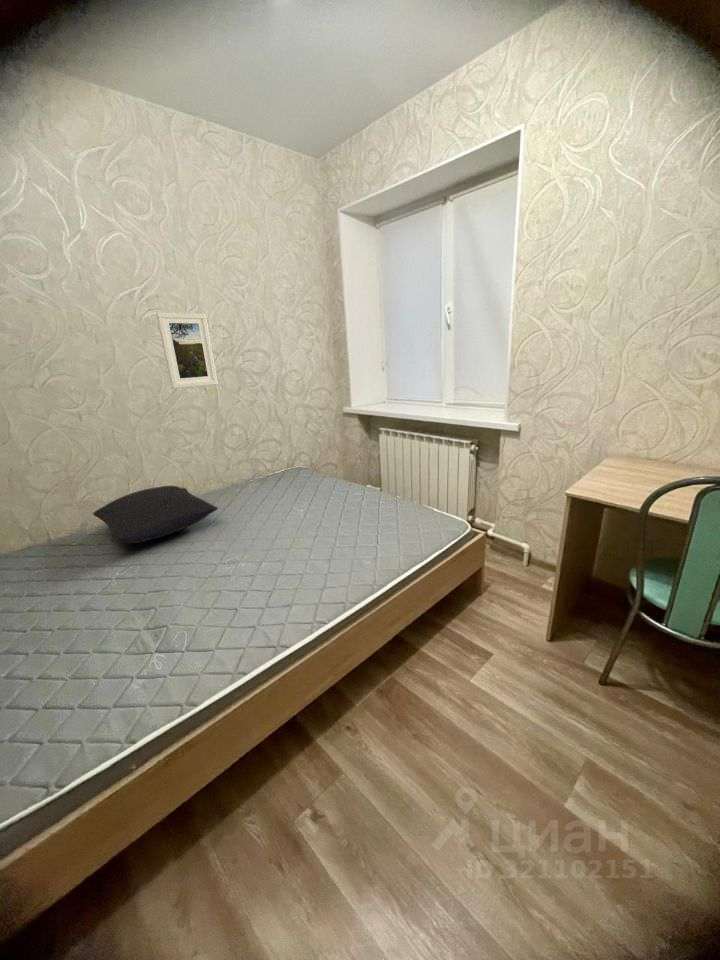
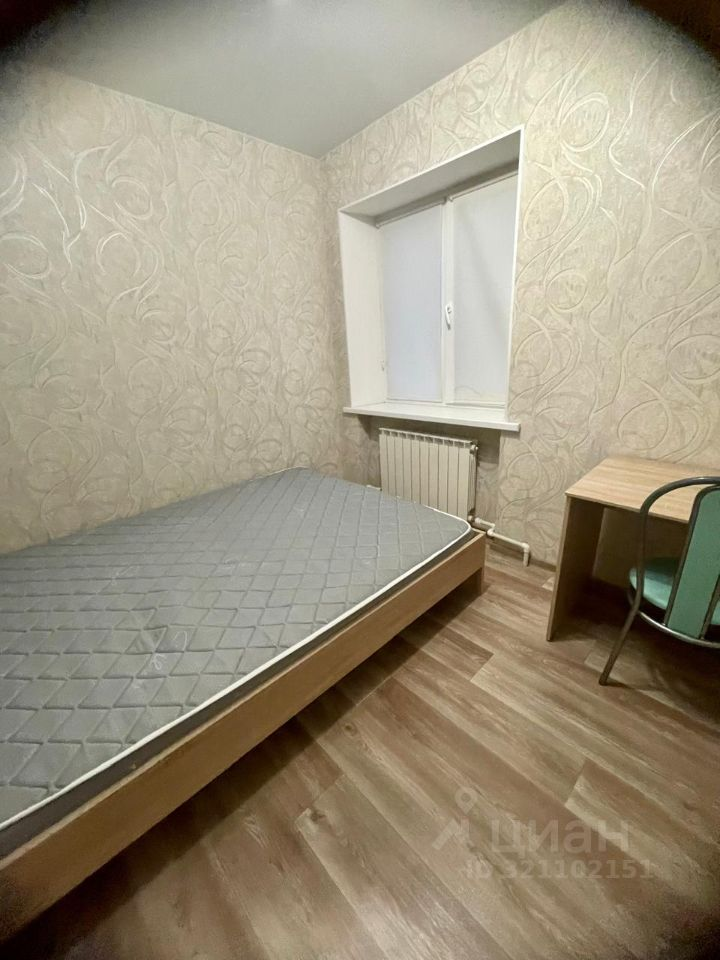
- pillow (156, 512)
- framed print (189, 350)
